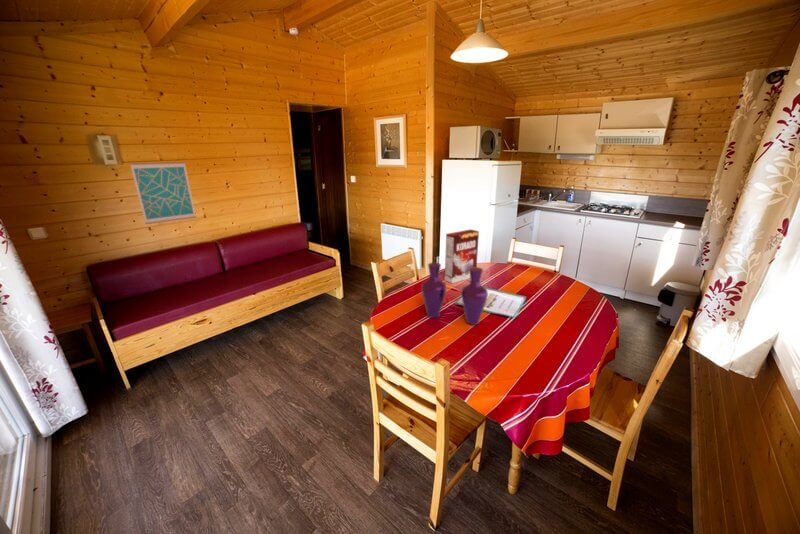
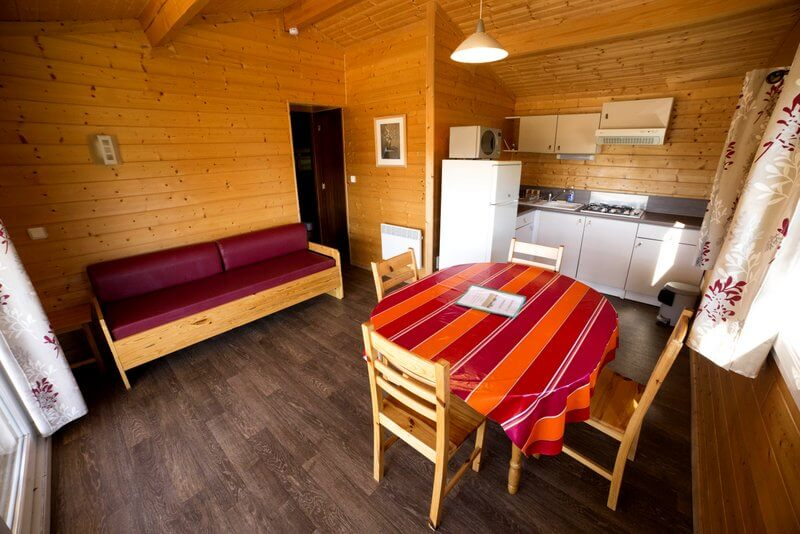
- cereal box (461, 255)
- wall art (165, 192)
- vase (461, 293)
